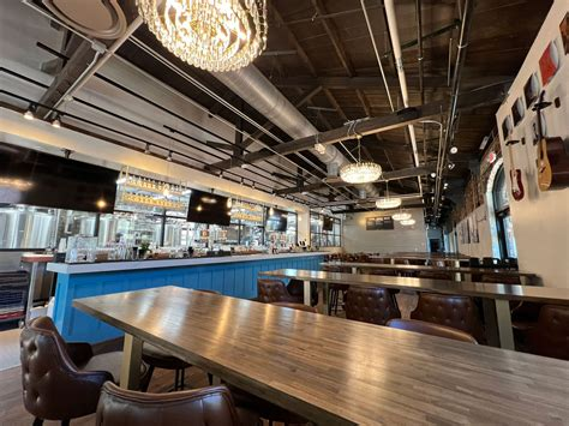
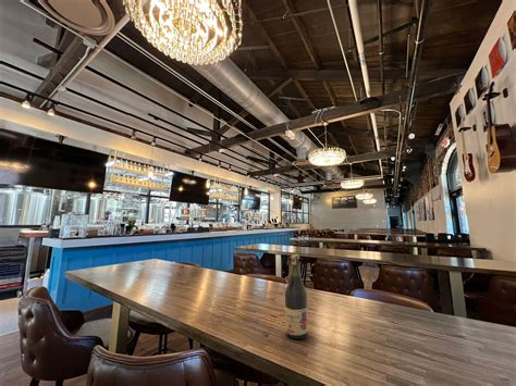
+ wine bottle (295, 294)
